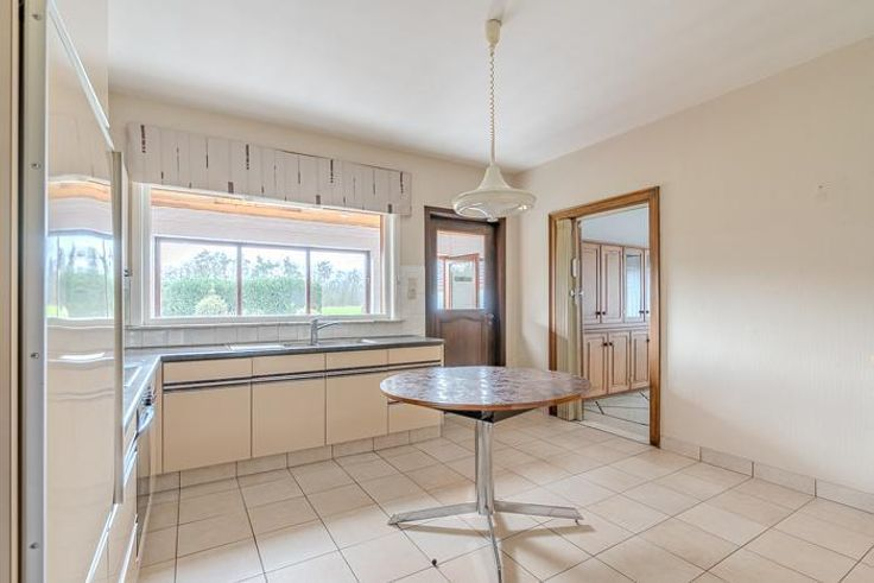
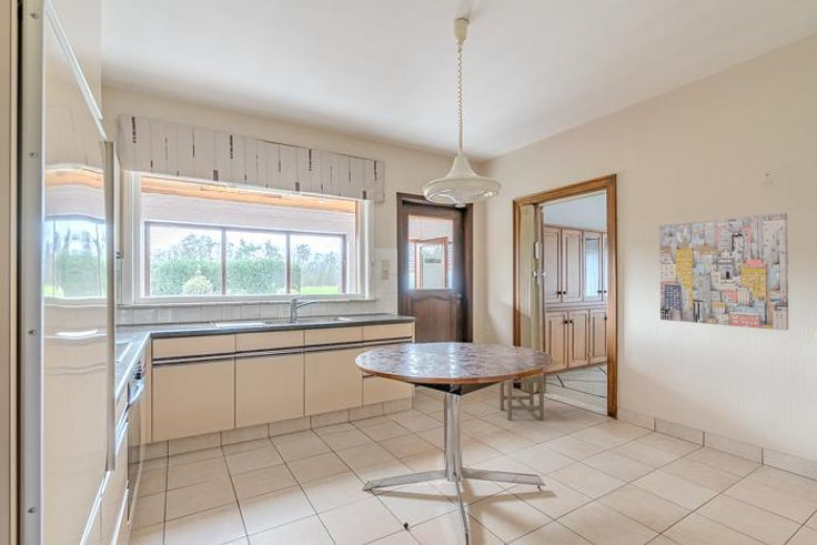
+ stool (521, 396)
+ wall art (716, 272)
